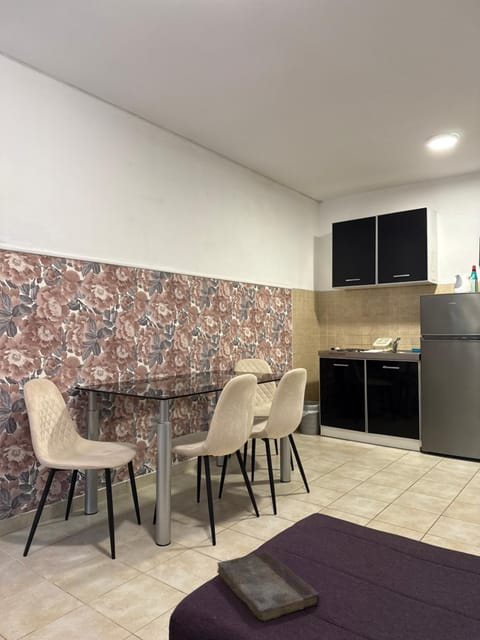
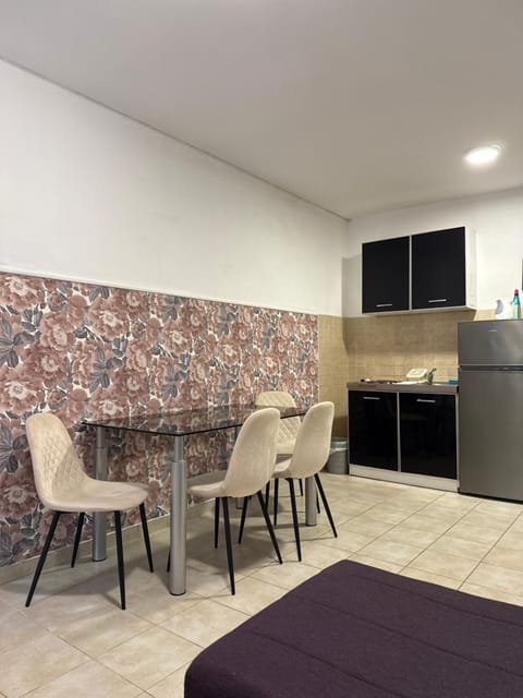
- book (265, 581)
